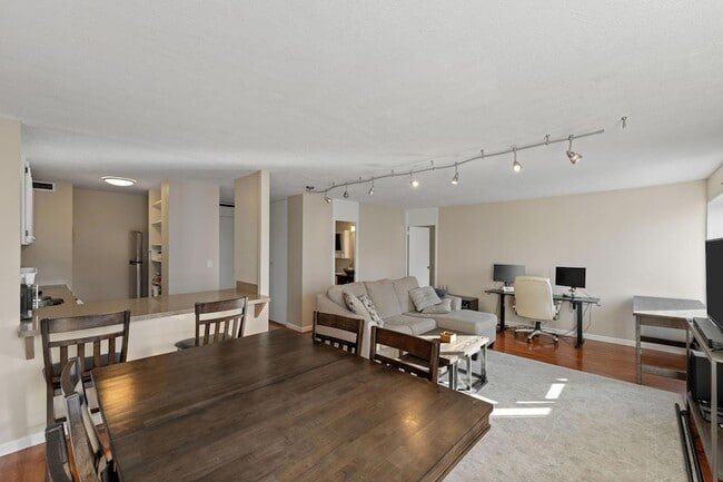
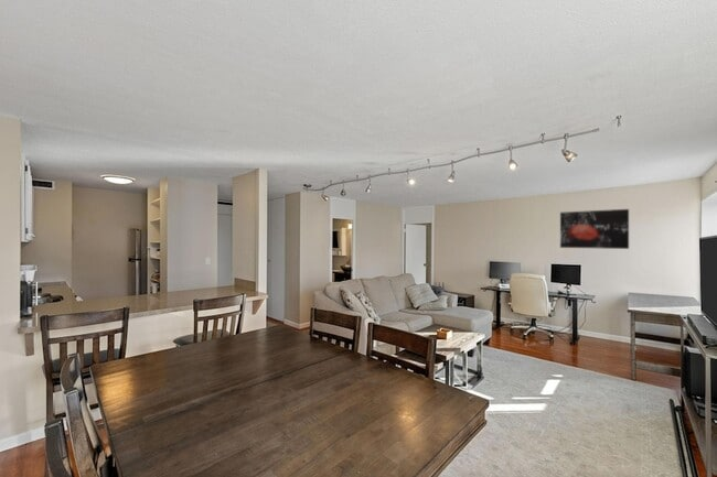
+ wall art (592, 229)
